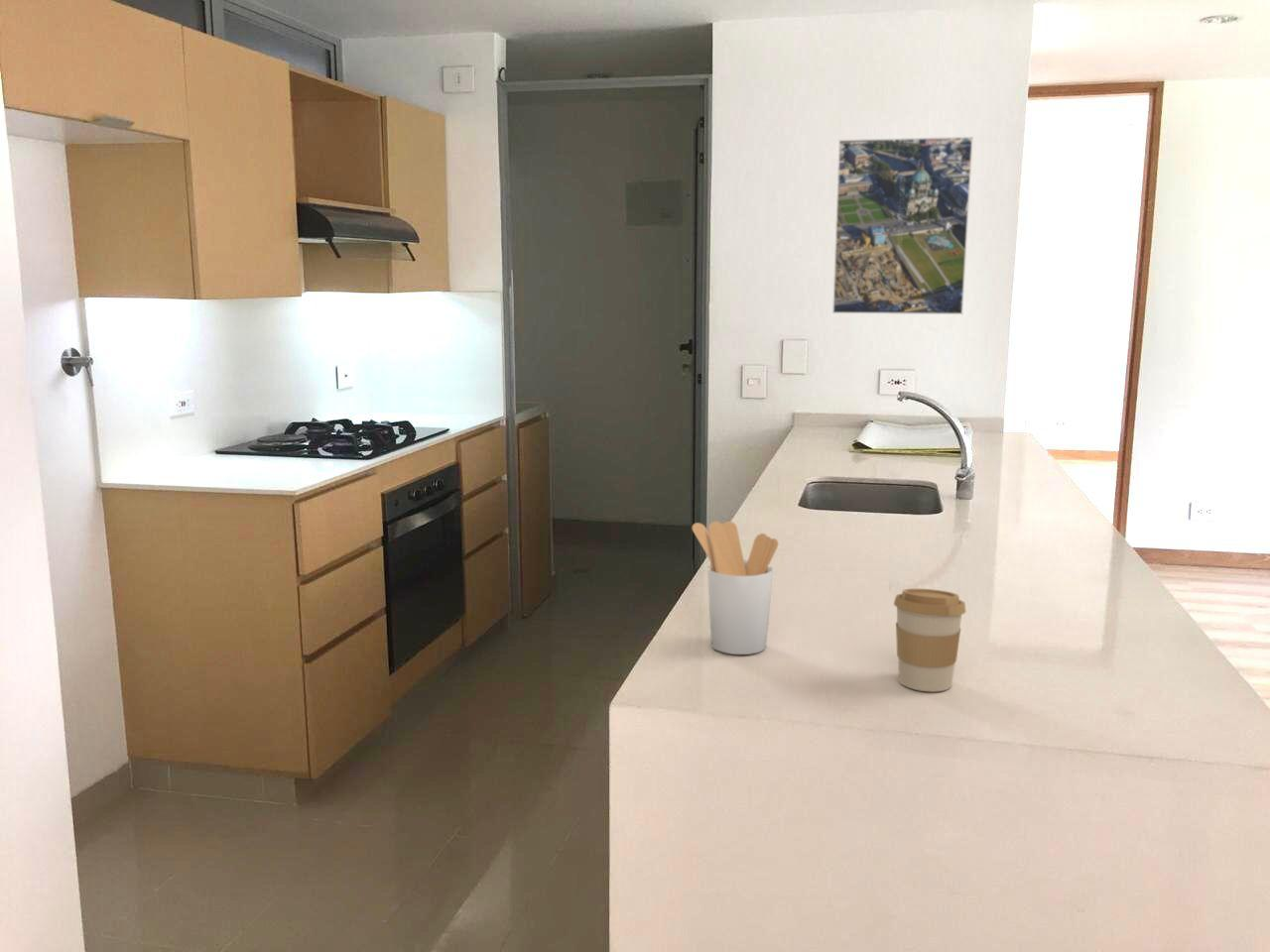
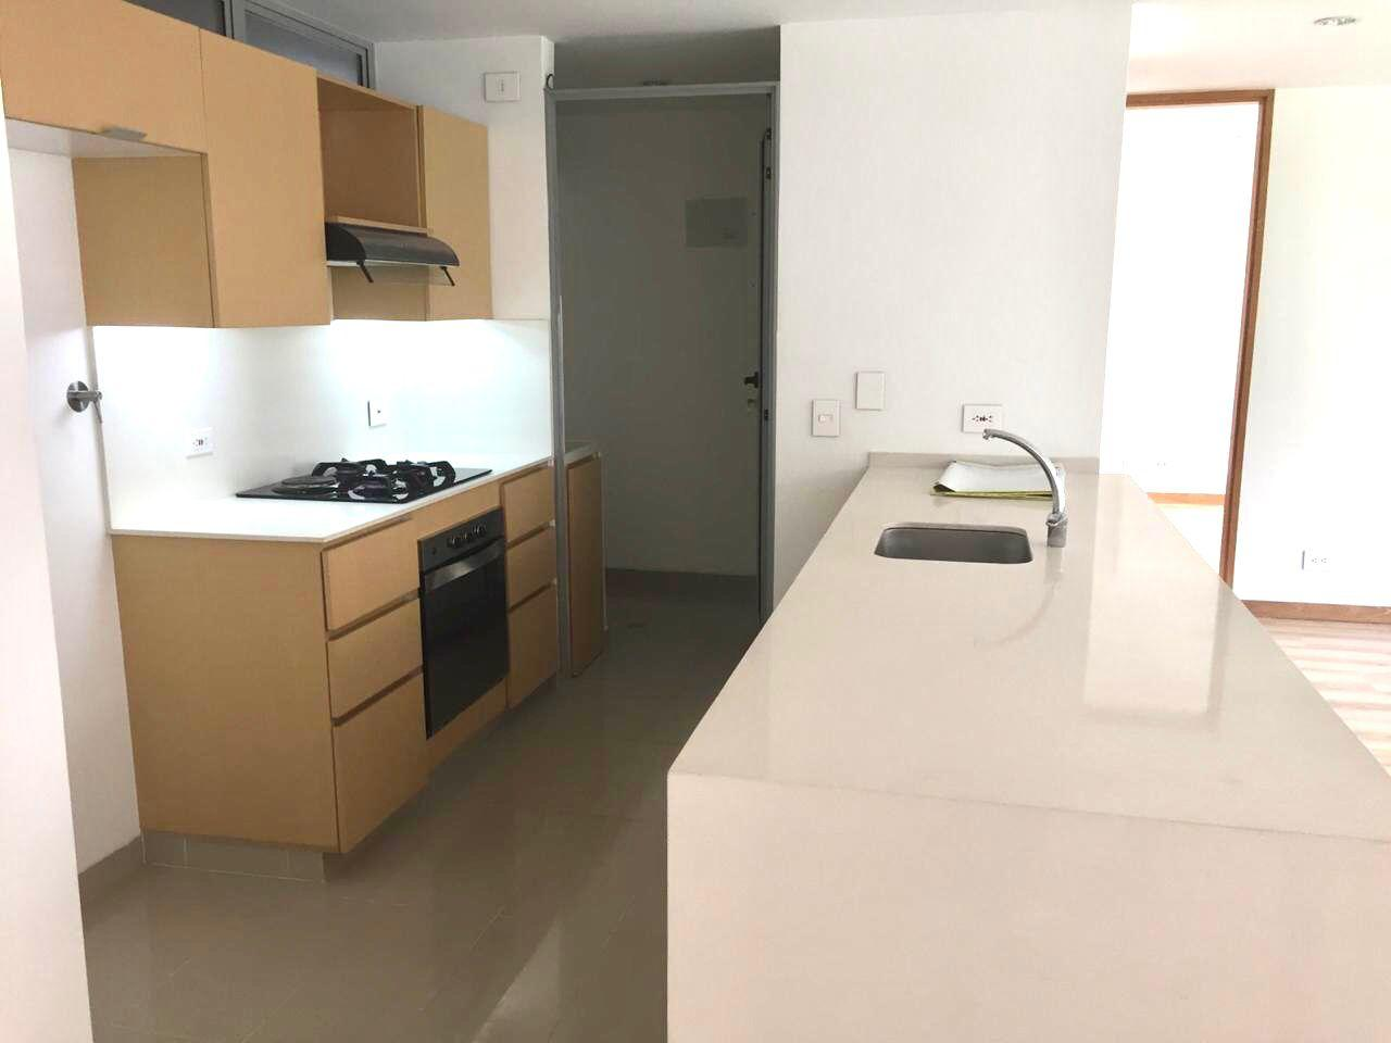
- utensil holder (730, 583)
- coffee cup (928, 636)
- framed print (900, 227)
